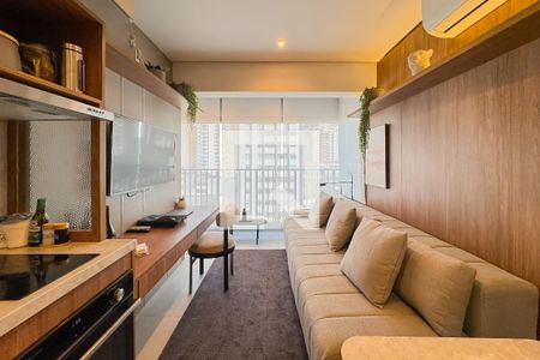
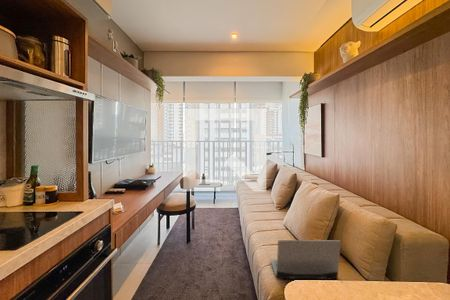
+ laptop computer (302, 252)
